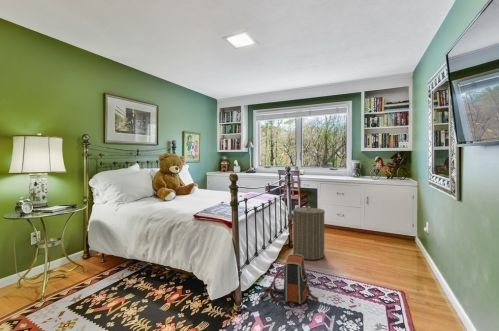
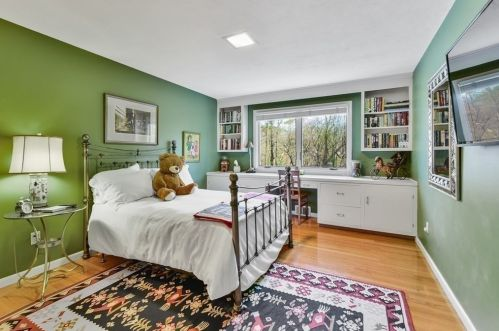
- laundry hamper (308, 228)
- backpack (289, 277)
